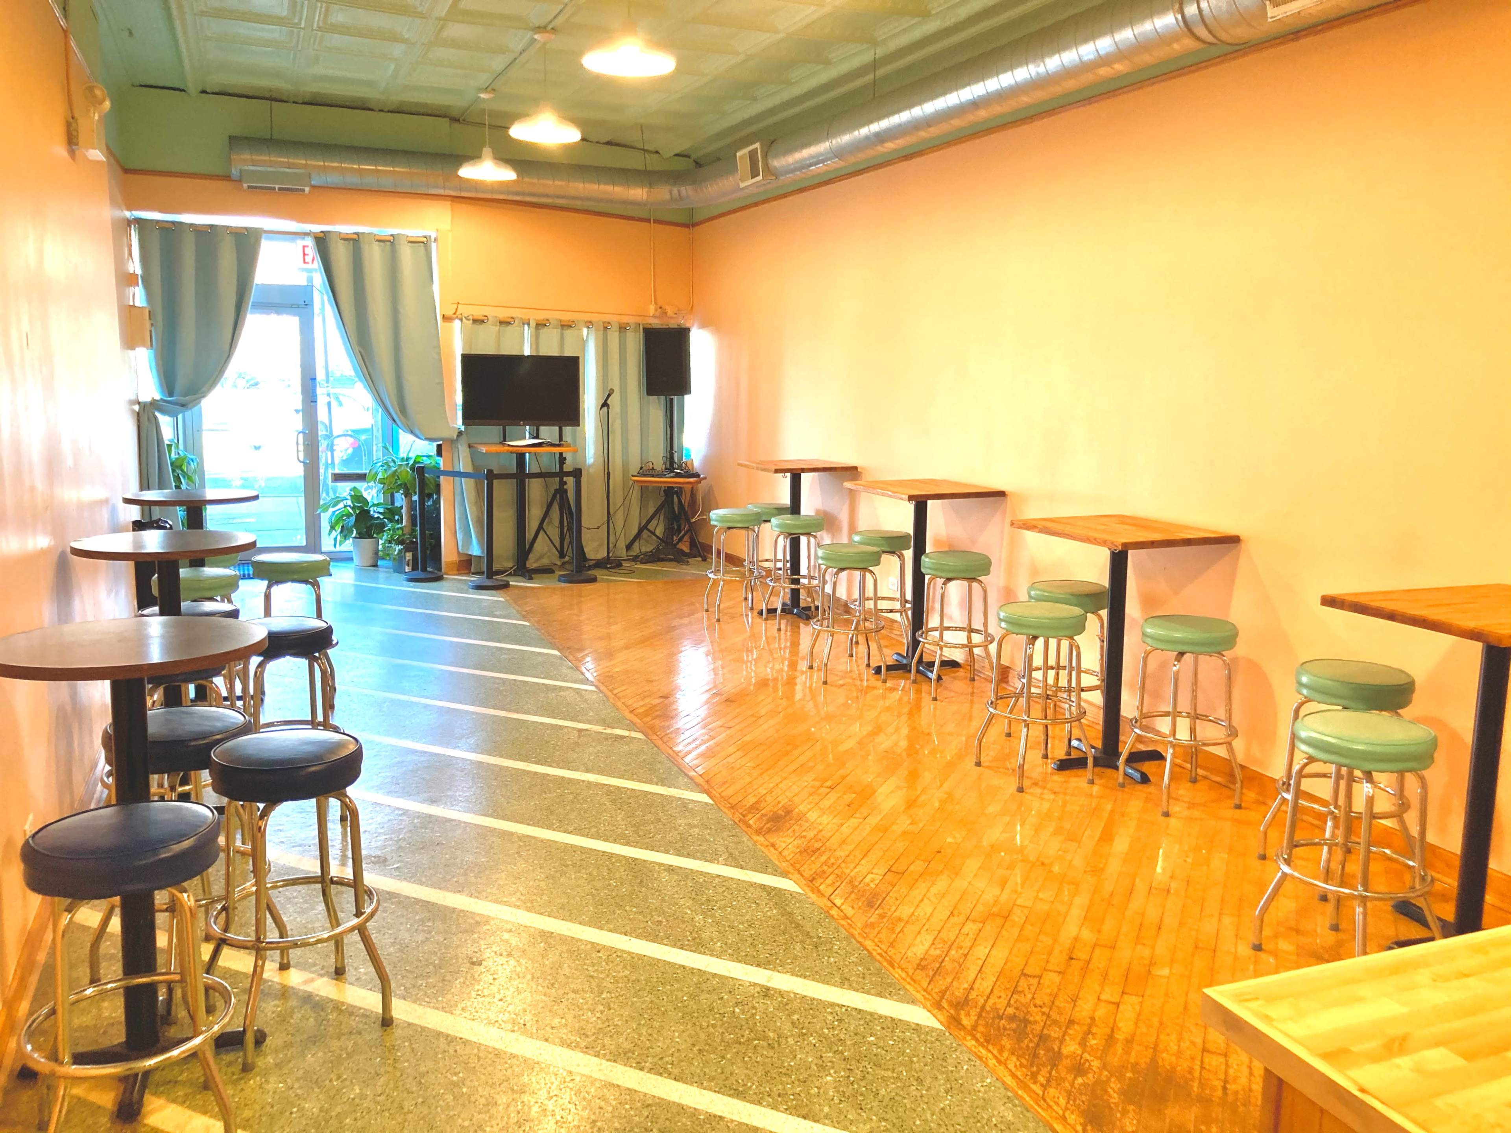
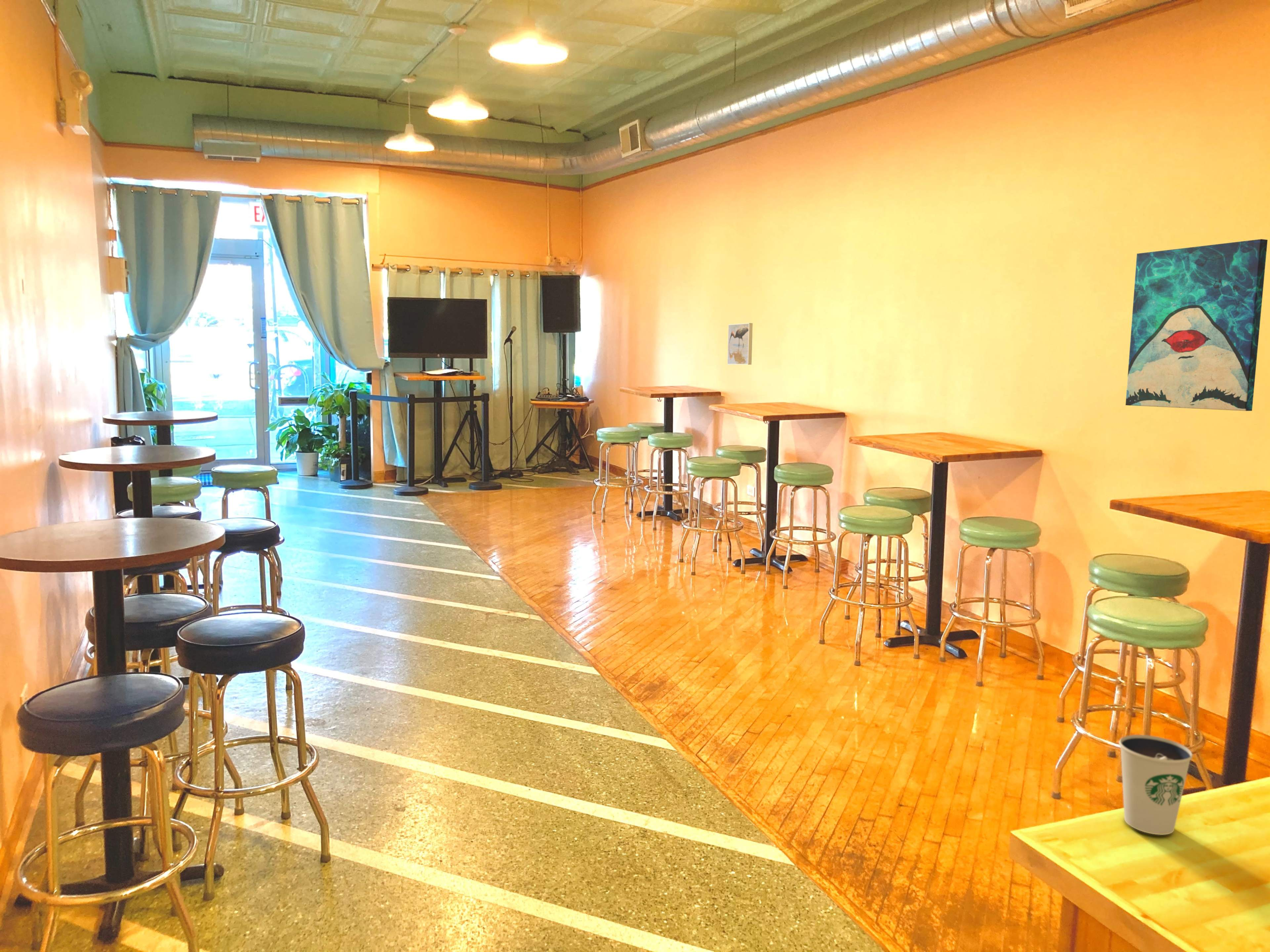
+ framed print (740, 344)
+ wall art (1191, 328)
+ dixie cup (1152, 786)
